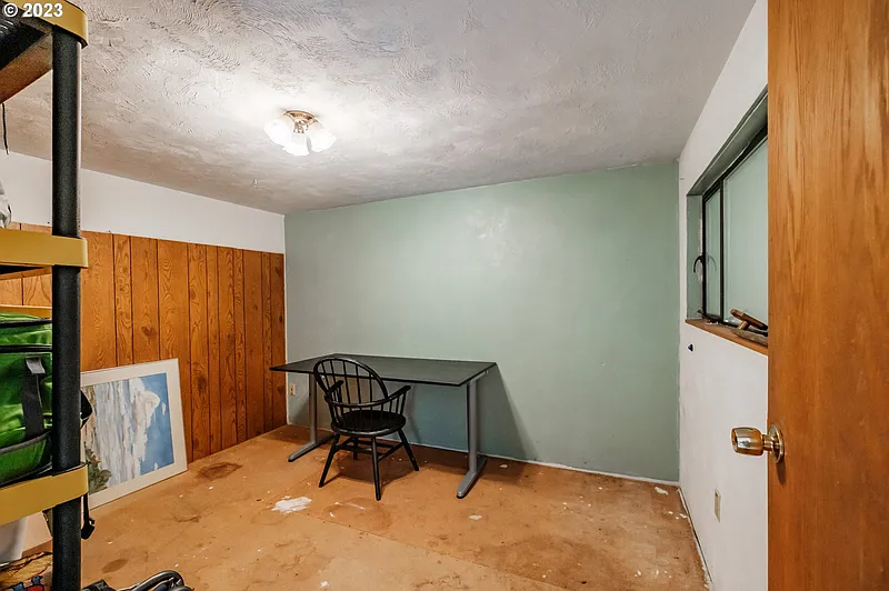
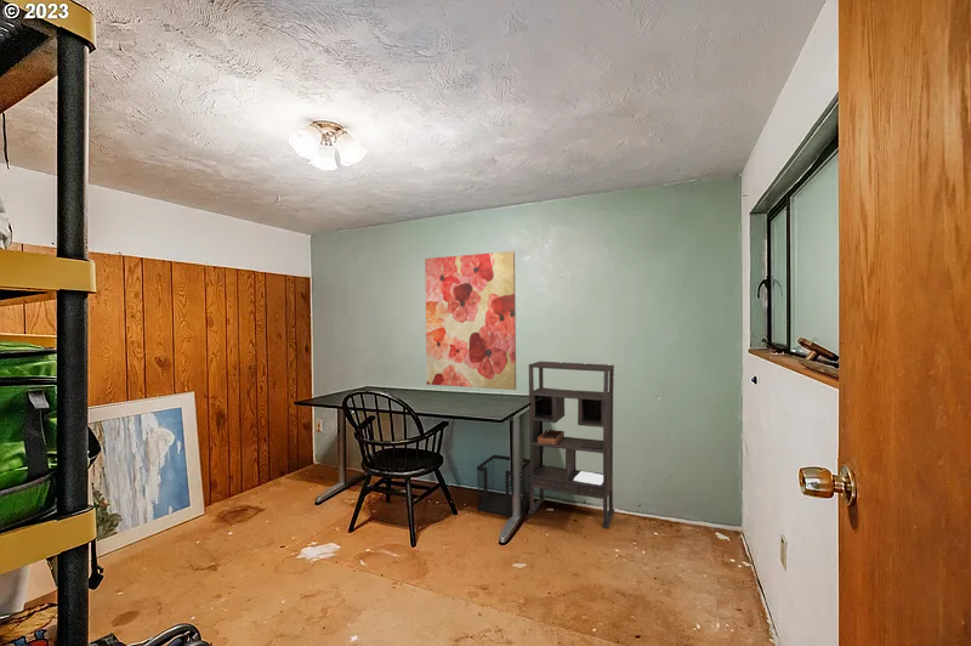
+ wall art (469, 321)
+ bookshelf (570, 438)
+ wastebasket (504, 483)
